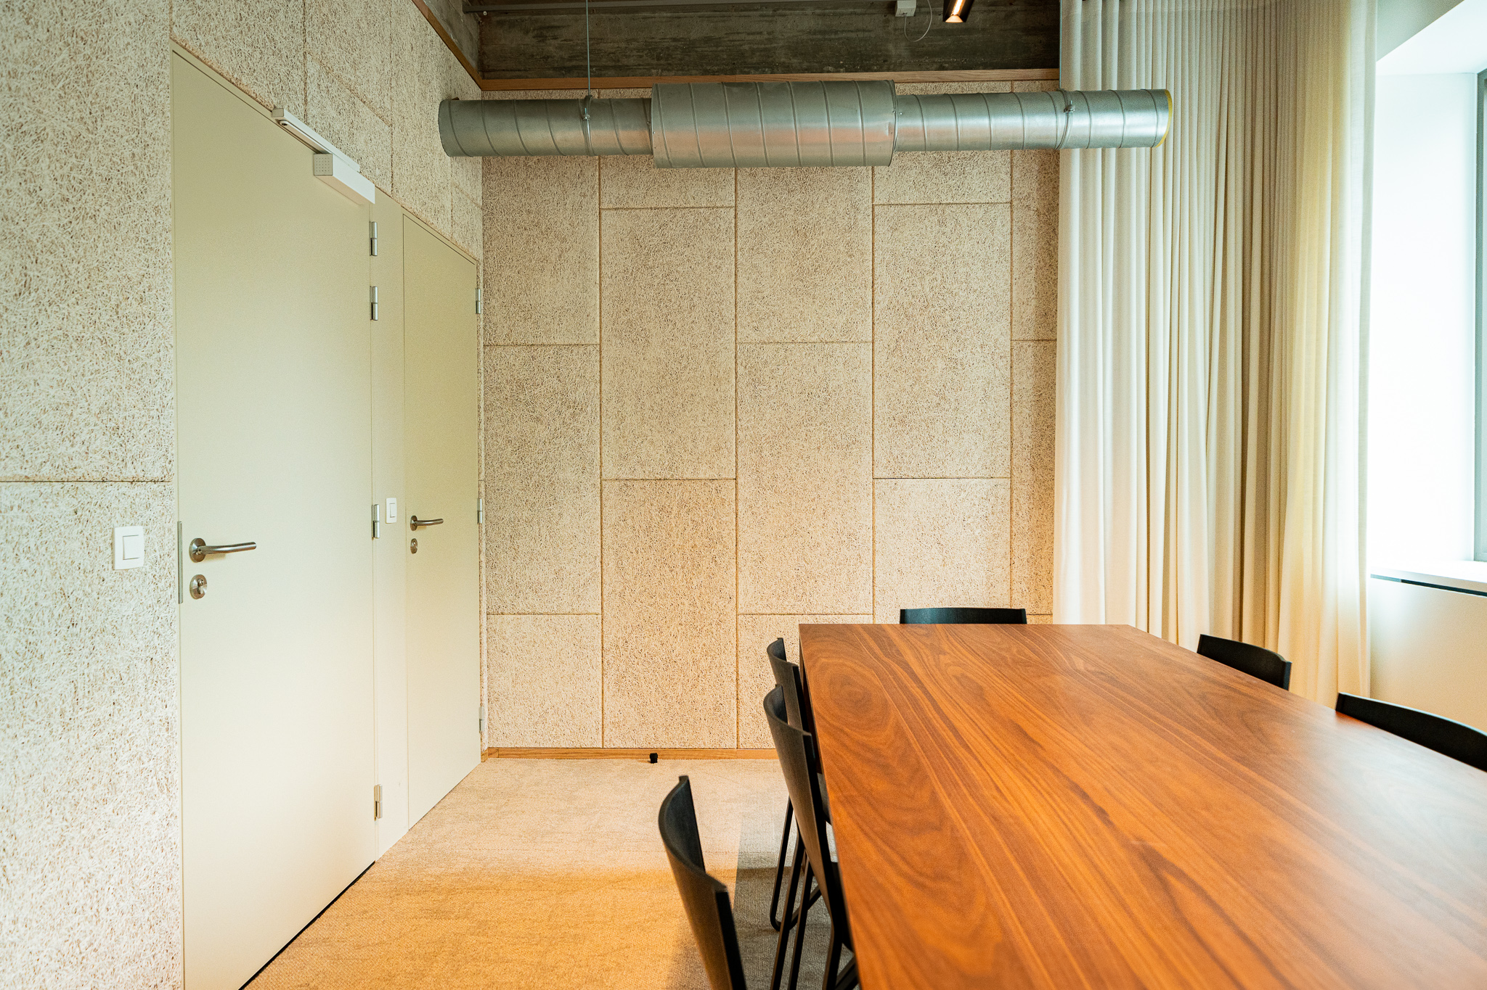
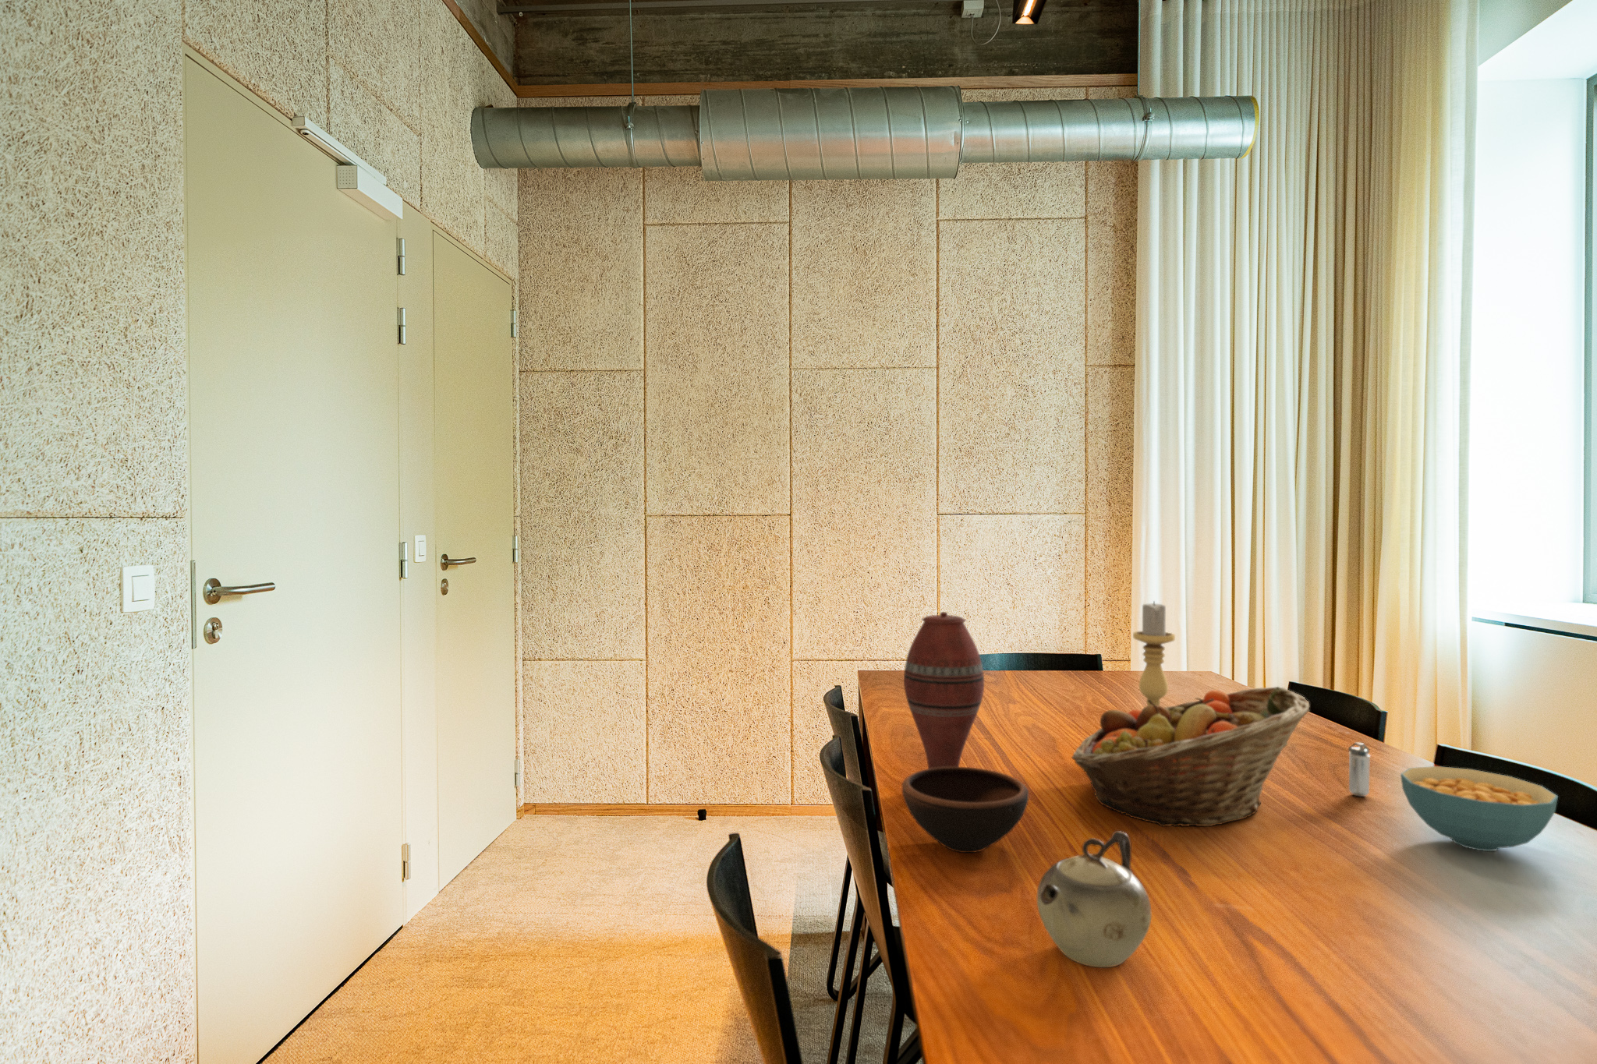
+ teapot (1089, 898)
+ bowl (964, 815)
+ shaker (1360, 768)
+ candle holder (1153, 677)
+ vase (943, 701)
+ cereal bowl (1476, 813)
+ fruit basket (1187, 745)
